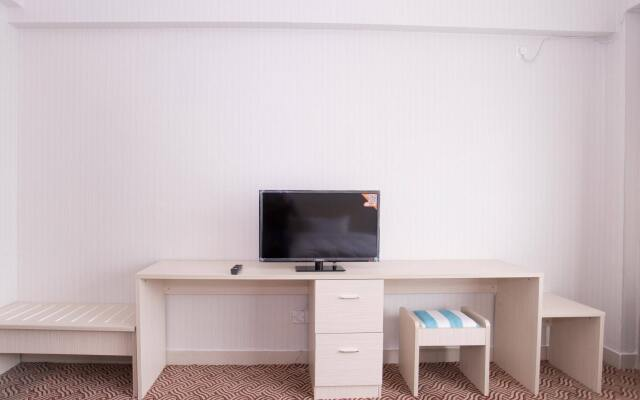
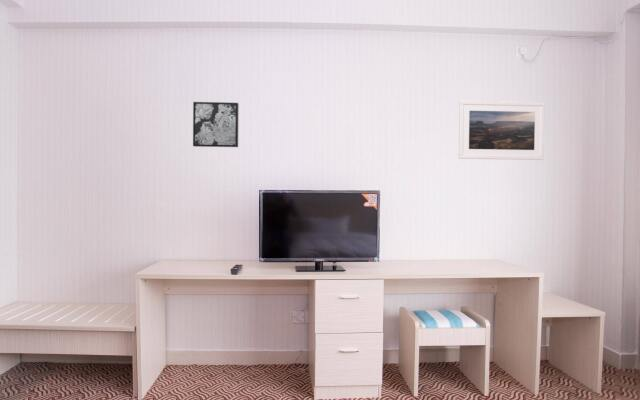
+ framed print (501, 130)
+ wall art (215, 124)
